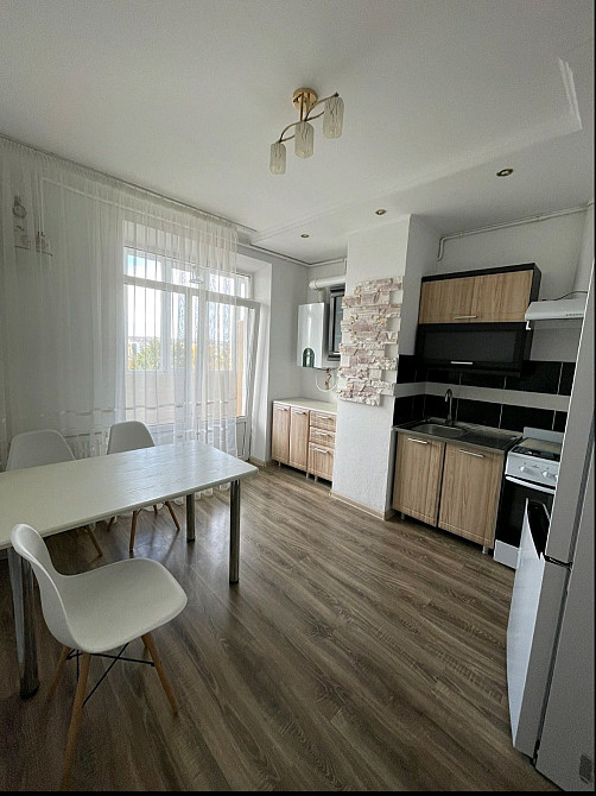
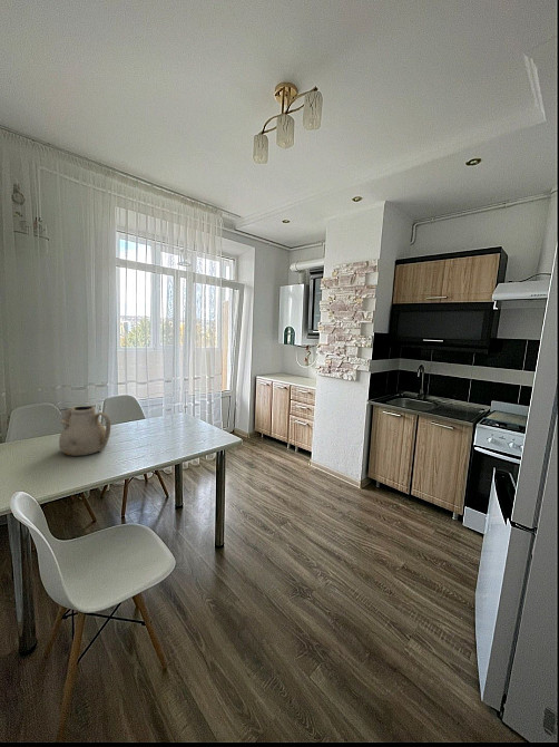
+ teapot (86, 428)
